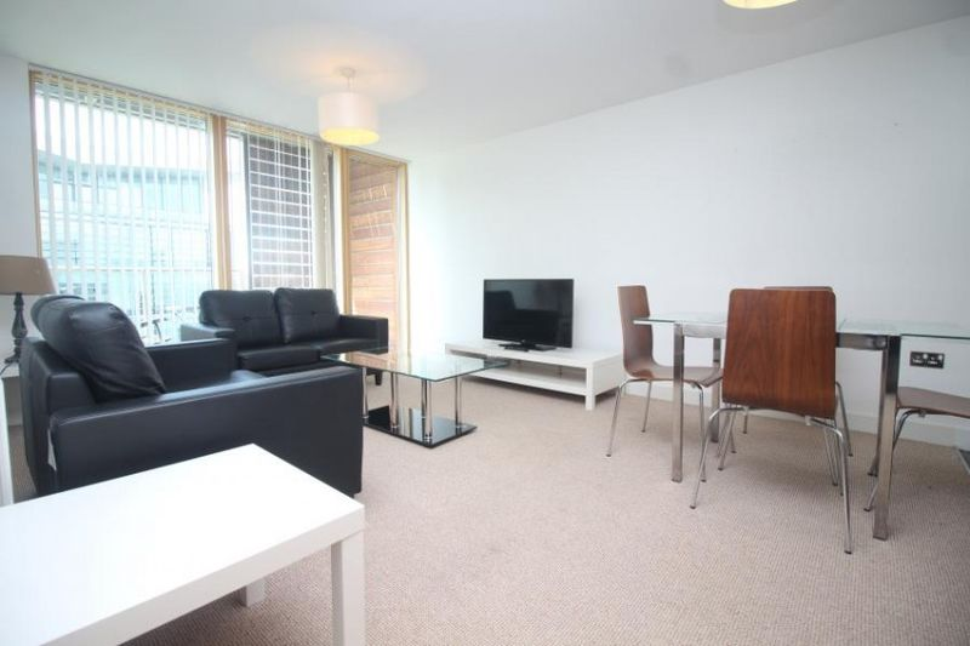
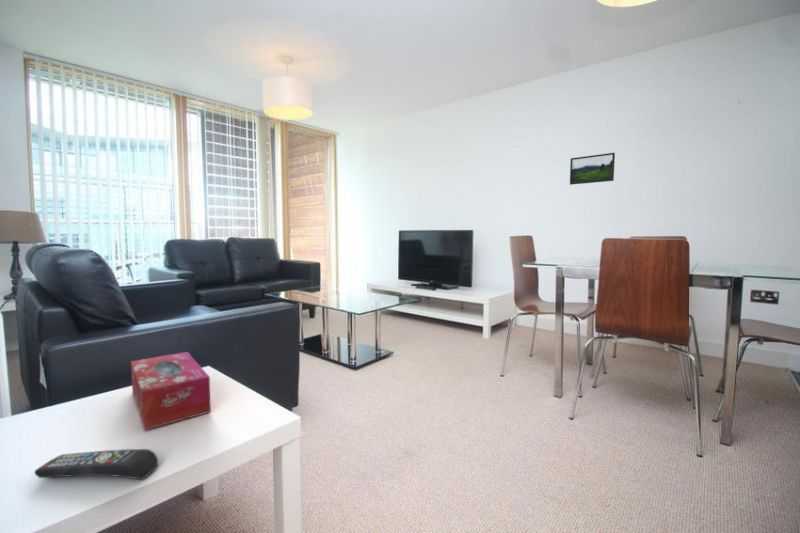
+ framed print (591, 169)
+ tissue box (168, 385)
+ remote control (98, 464)
